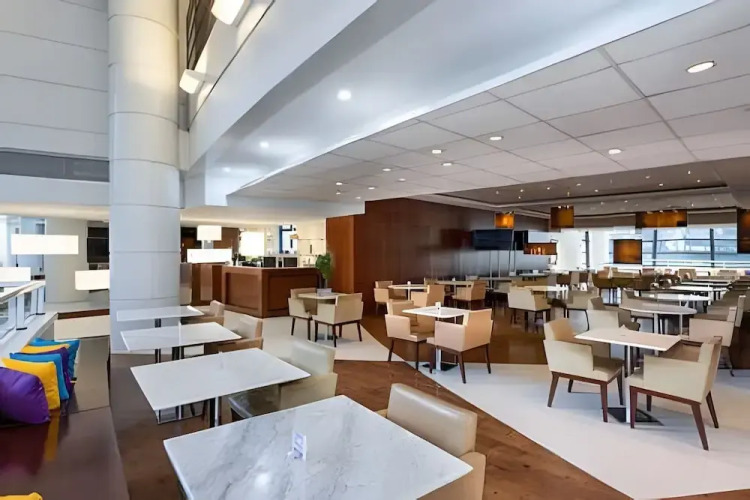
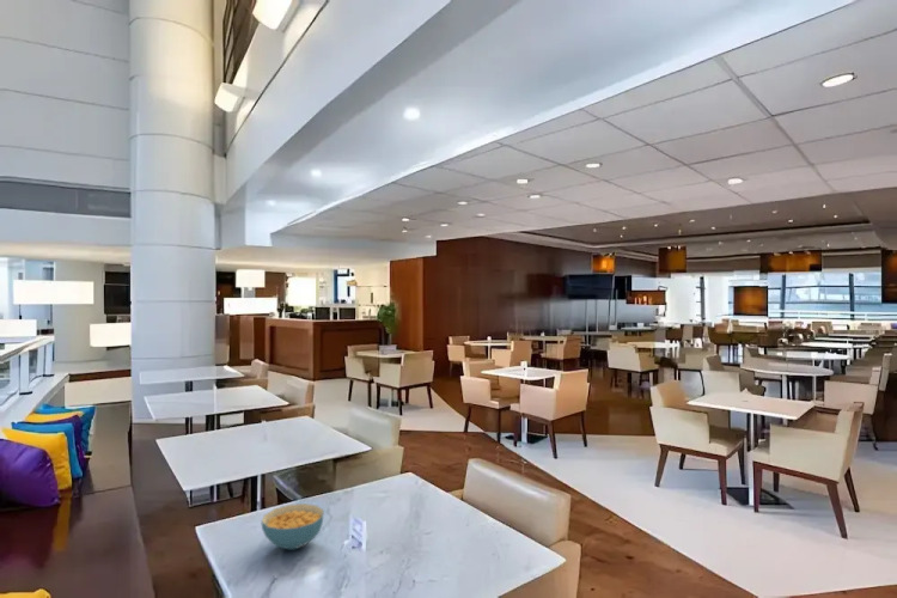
+ cereal bowl (293, 530)
